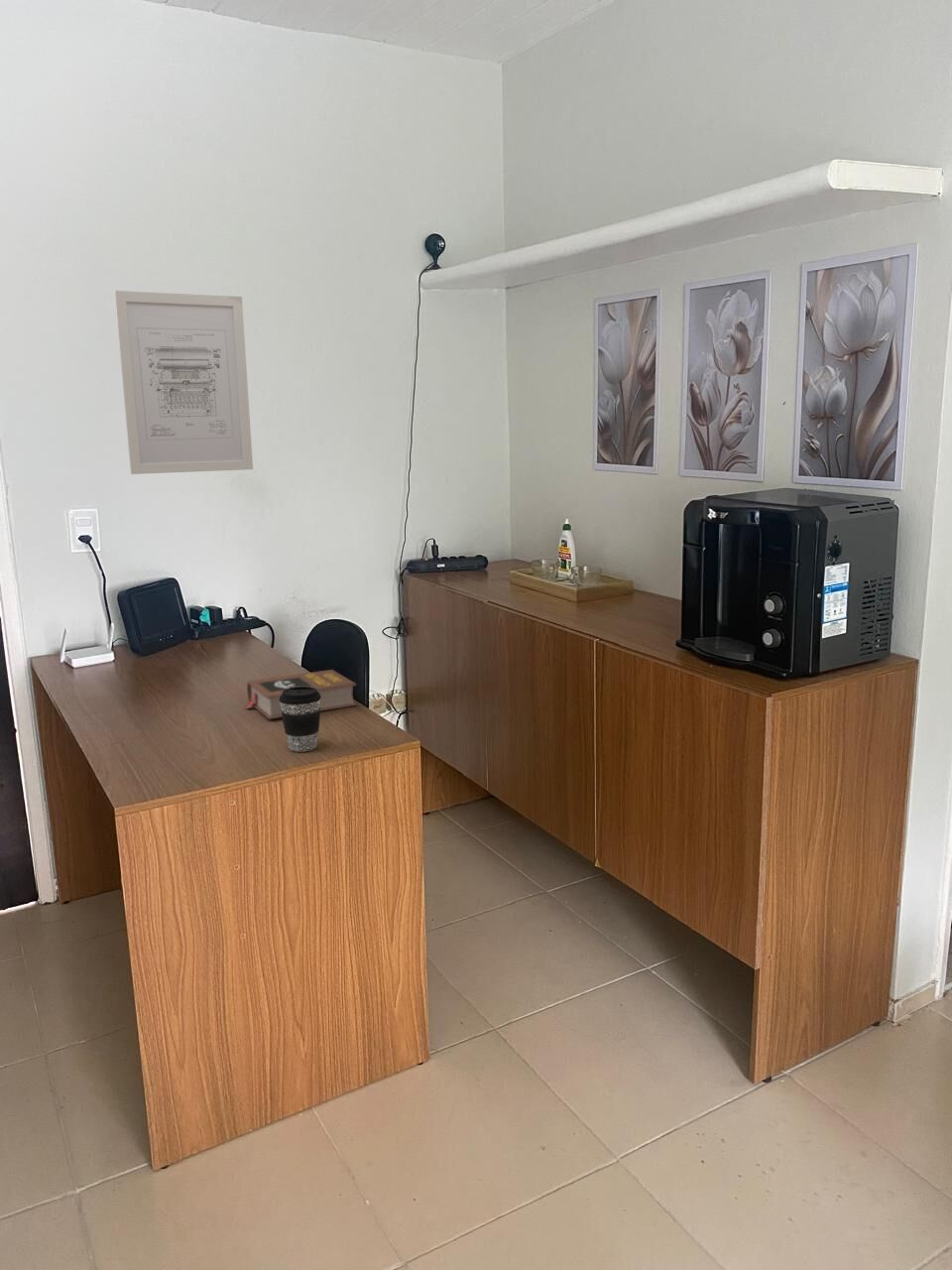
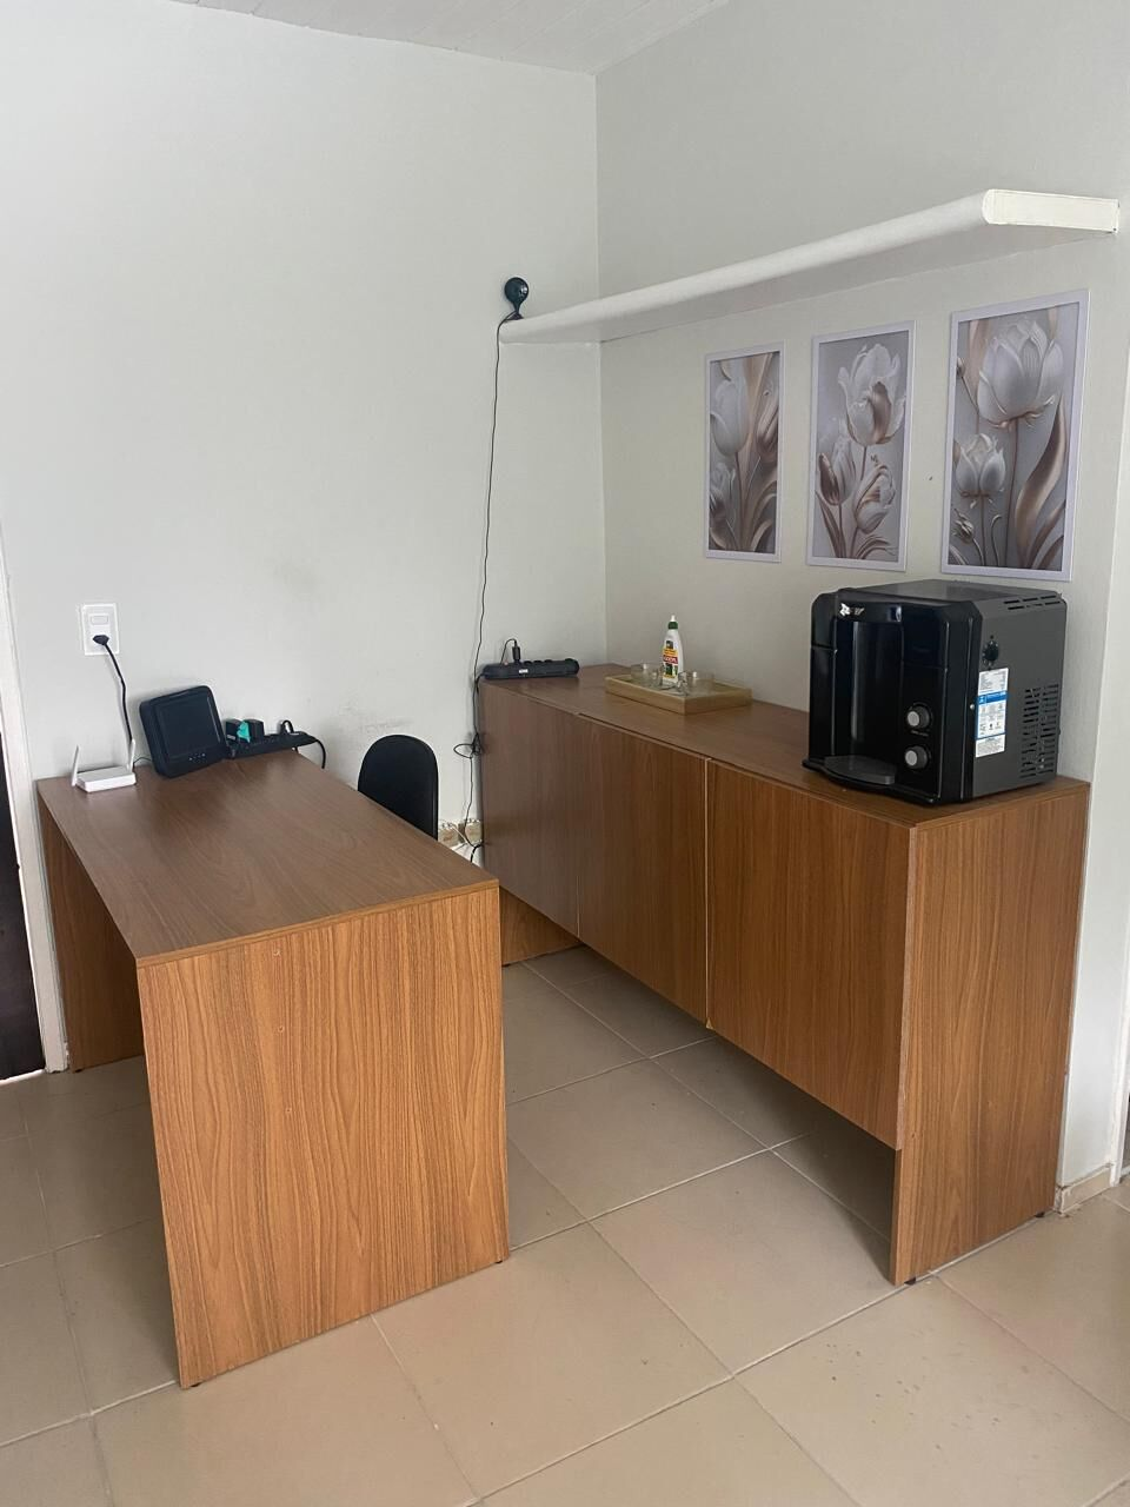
- book (297, 686)
- coffee cup (300, 718)
- wall art (186, 384)
